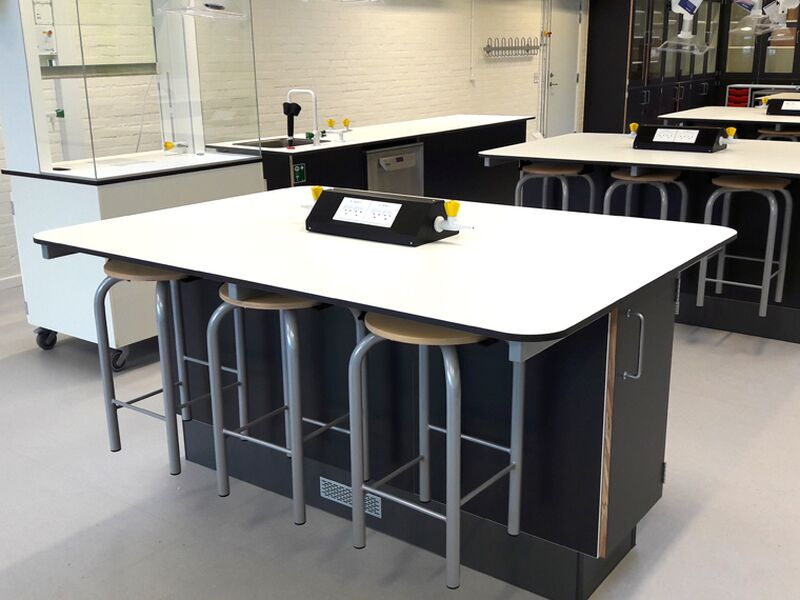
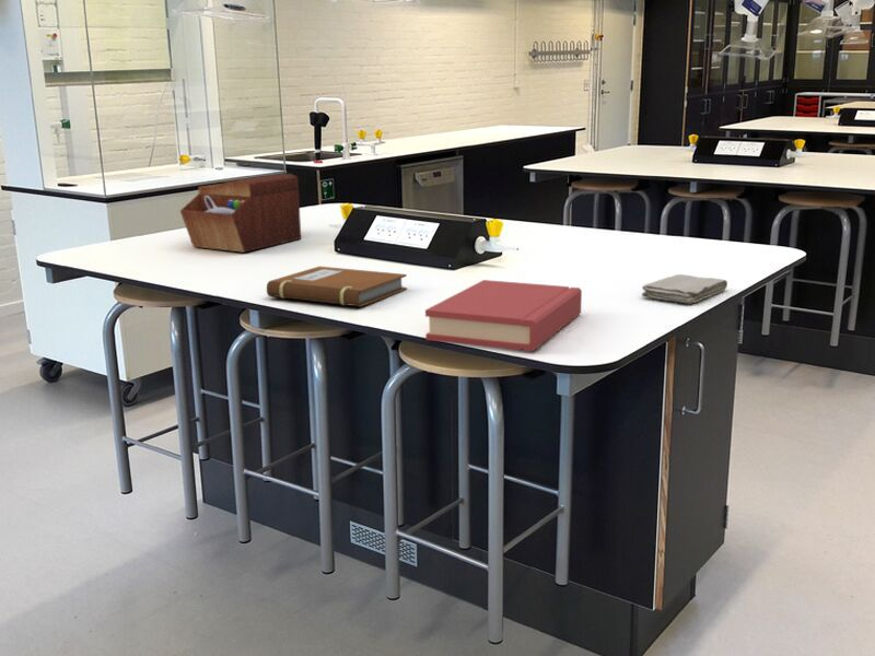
+ notebook (335, 284)
+ washcloth (684, 286)
+ sewing box (240, 210)
+ hardback book (506, 313)
